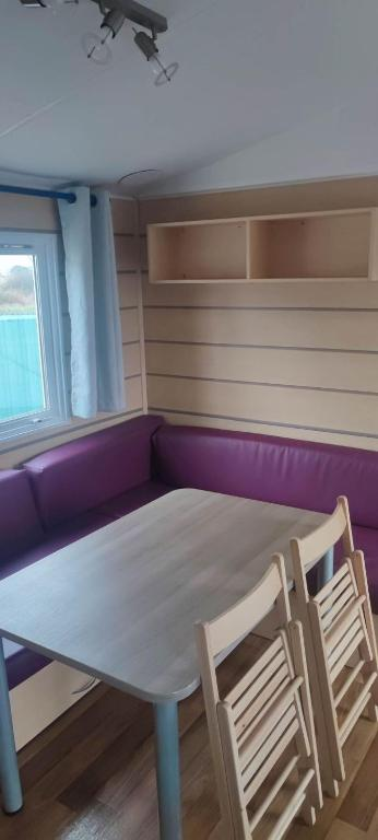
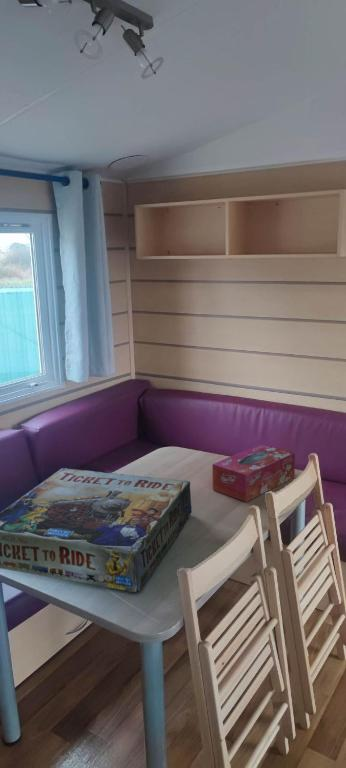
+ tissue box (254, 470)
+ board game (94, 520)
